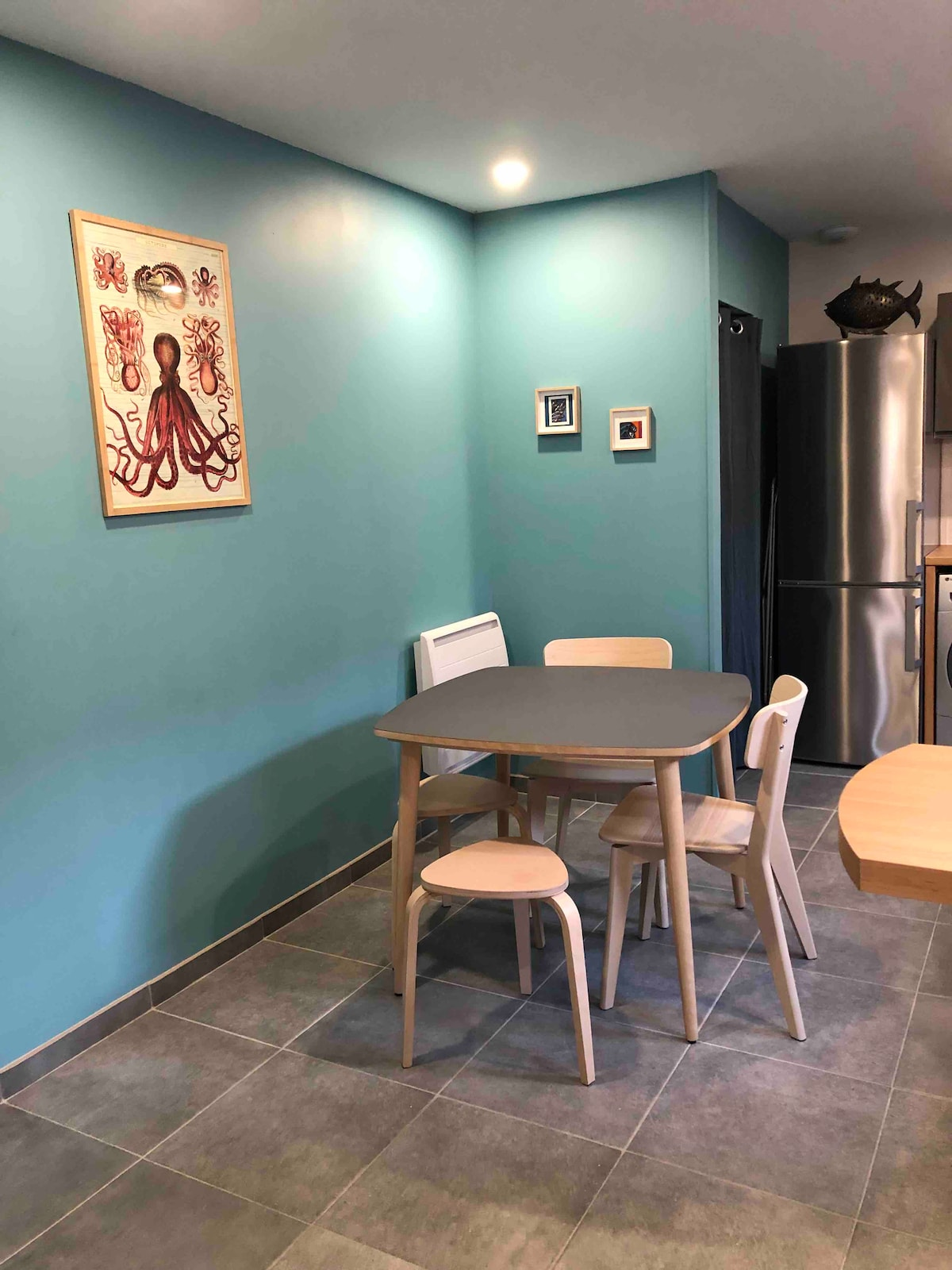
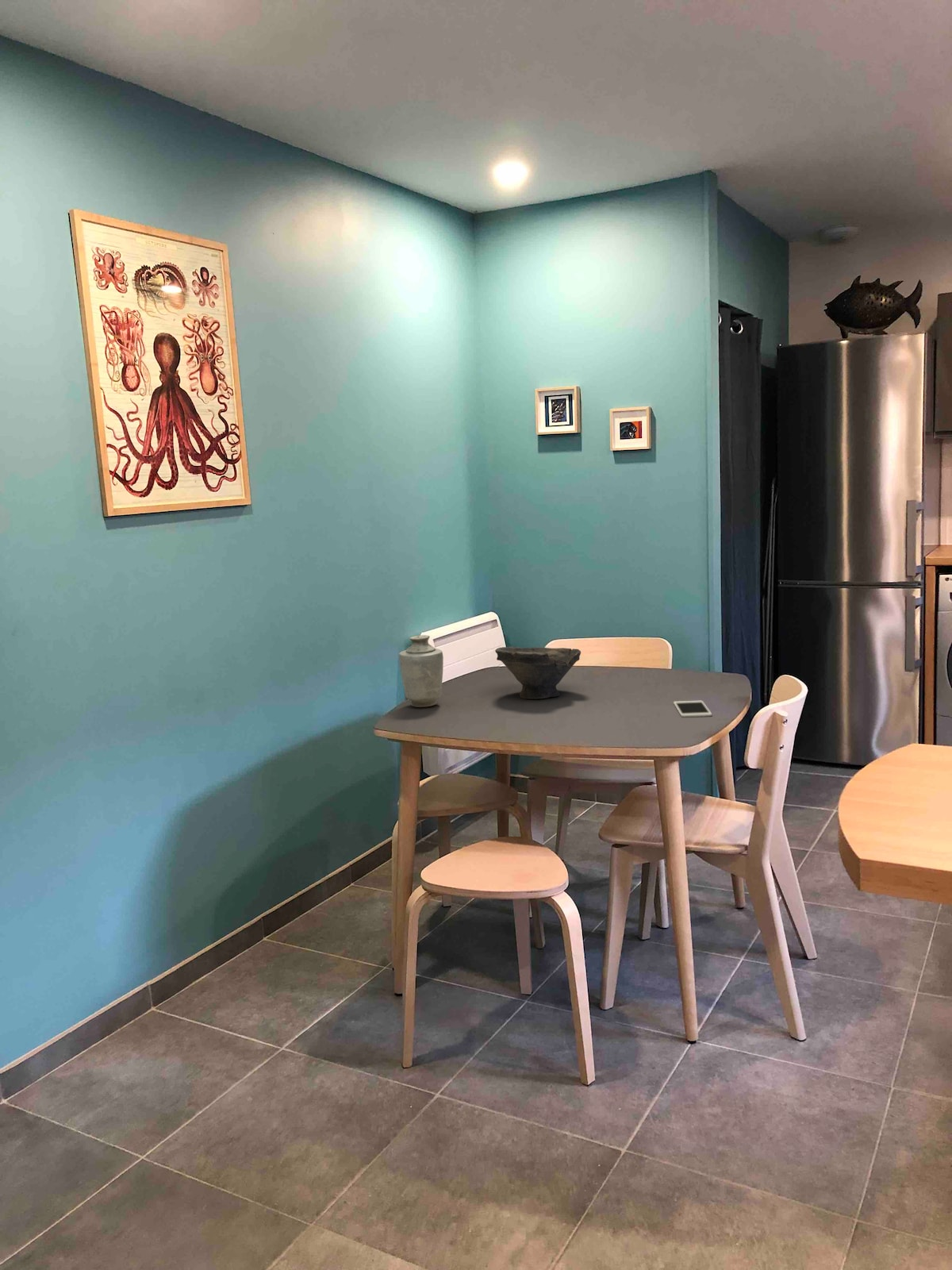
+ vase (421, 670)
+ bowl (538, 670)
+ cell phone (692, 708)
